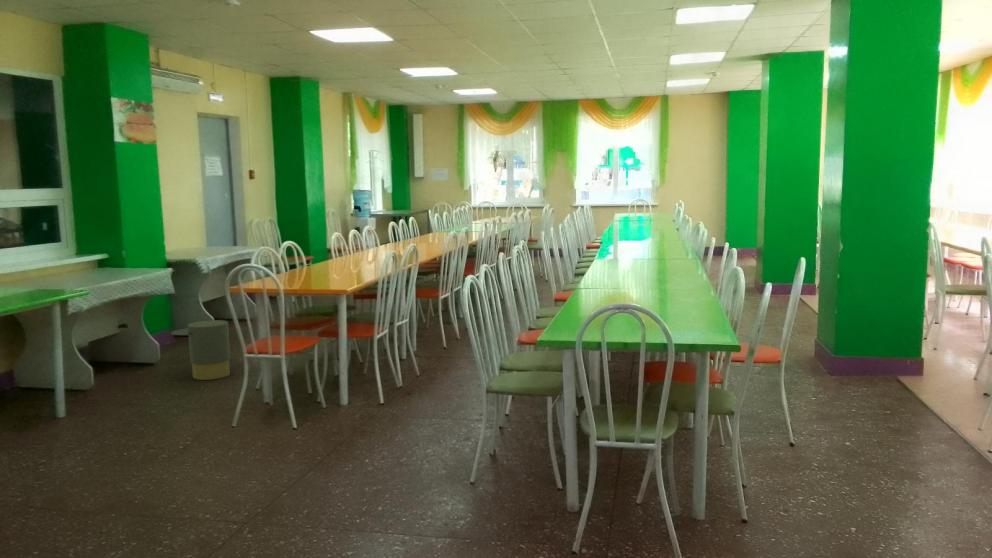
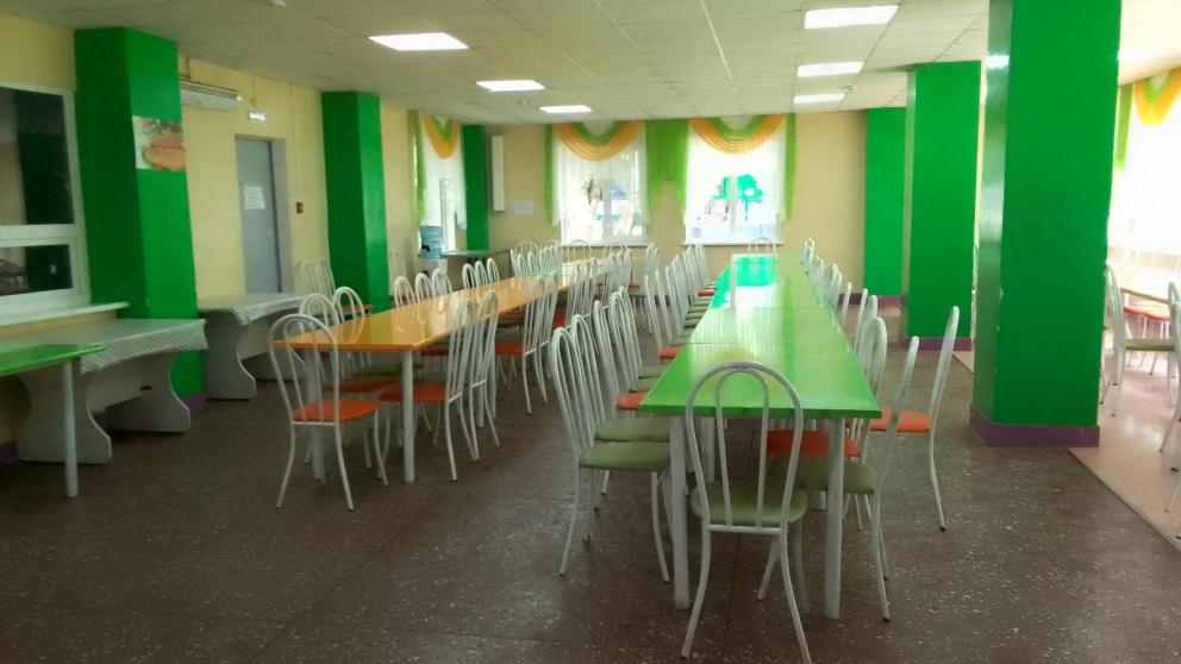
- trash can (200, 349)
